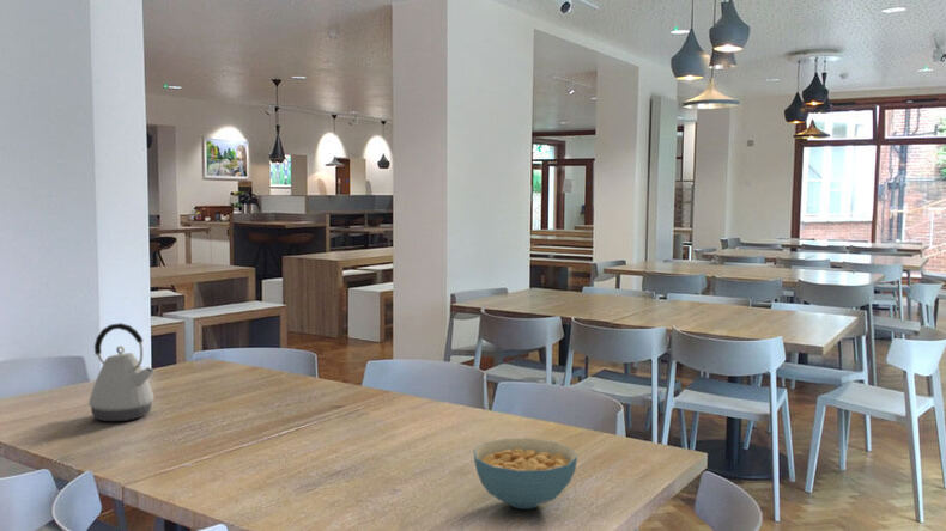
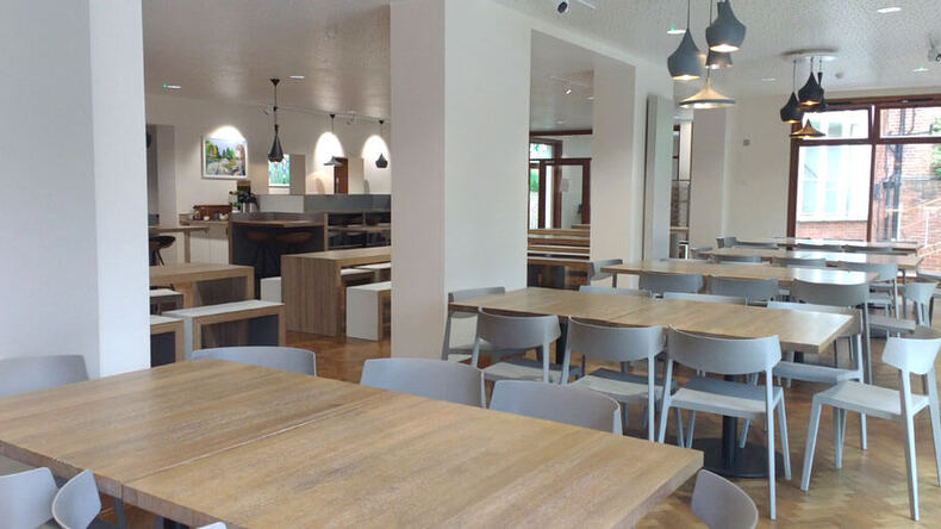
- kettle (122, 370)
- cereal bowl (523, 477)
